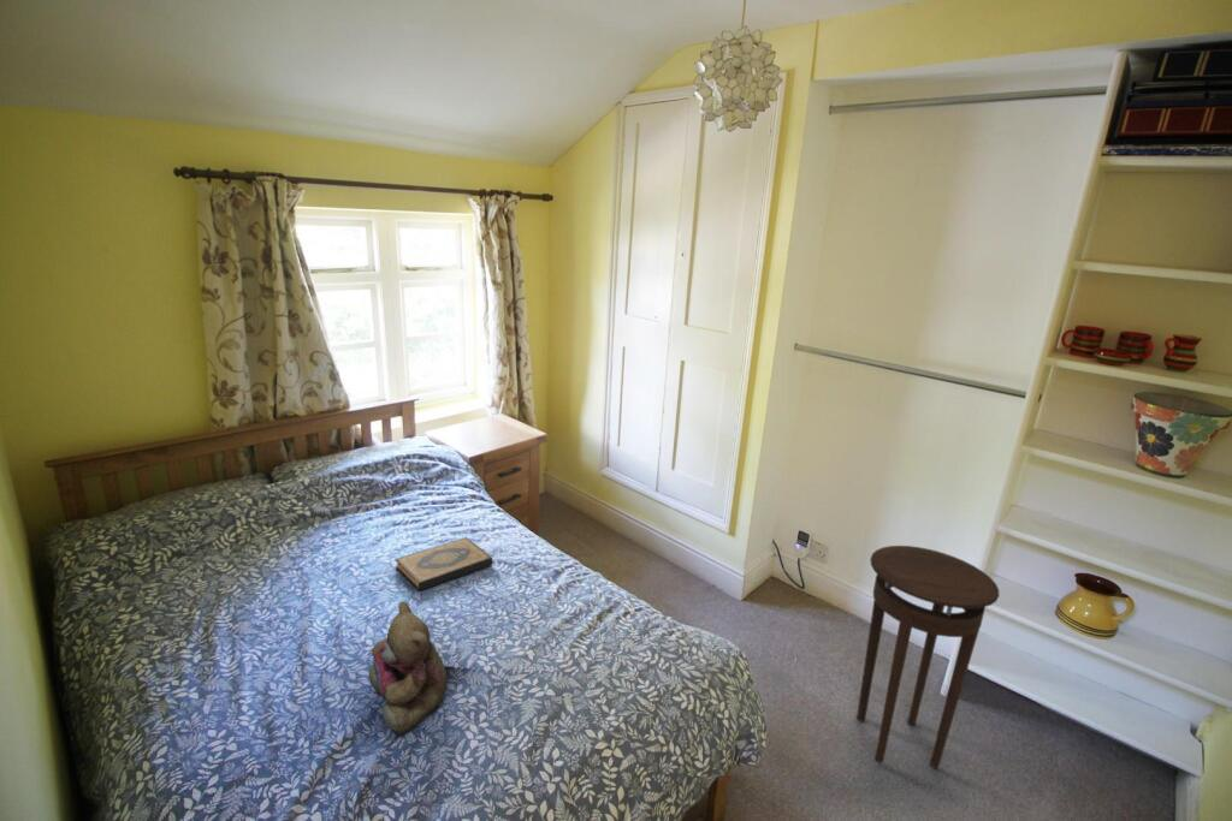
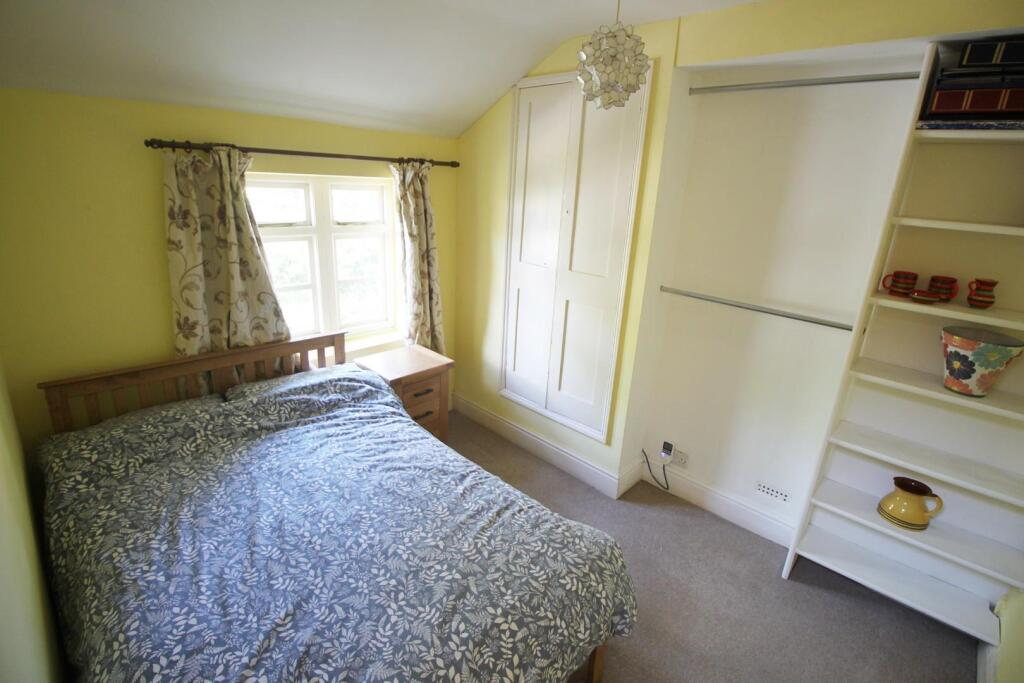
- stool (920, 661)
- hardback book (444, 561)
- teddy bear (405, 655)
